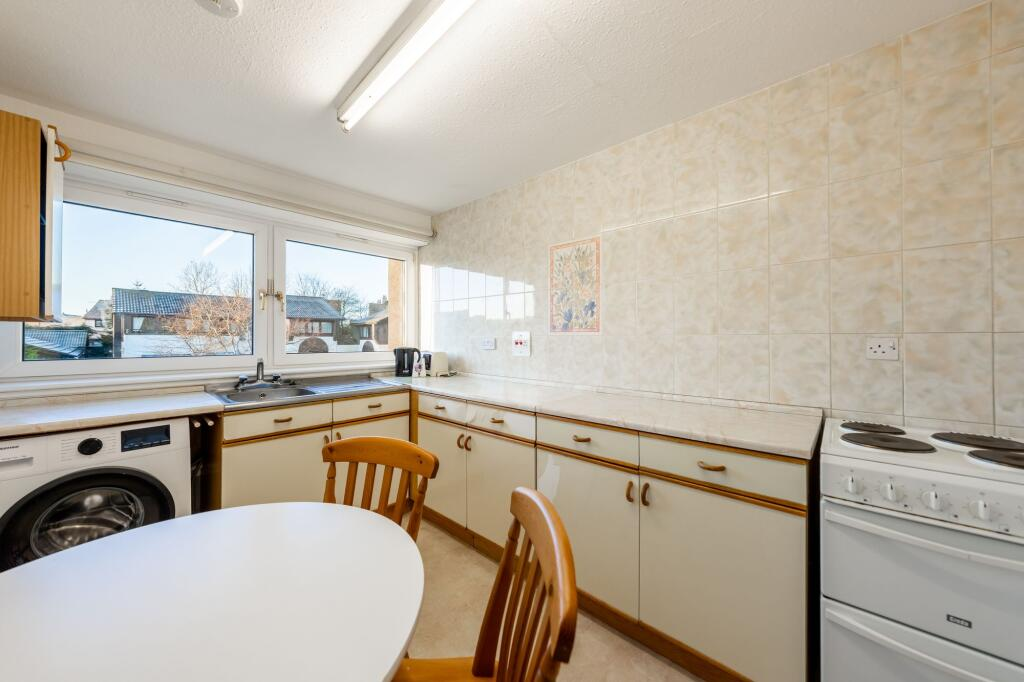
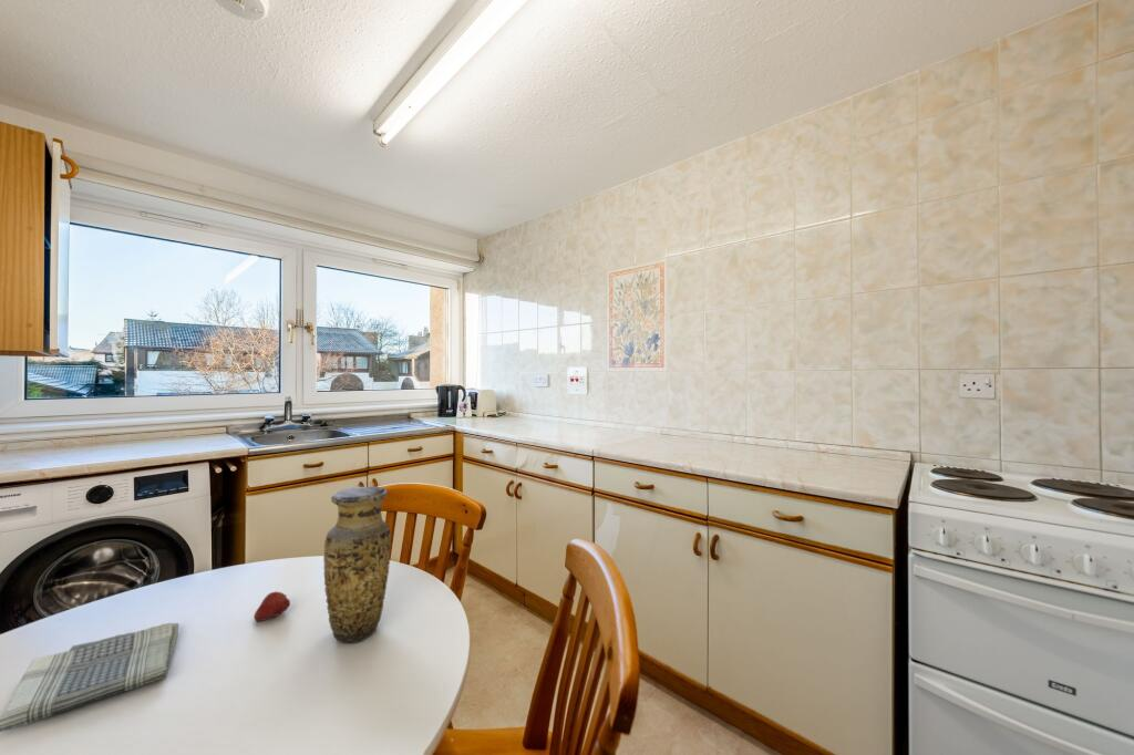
+ dish towel (102, 663)
+ vase (358, 561)
+ fruit (271, 604)
